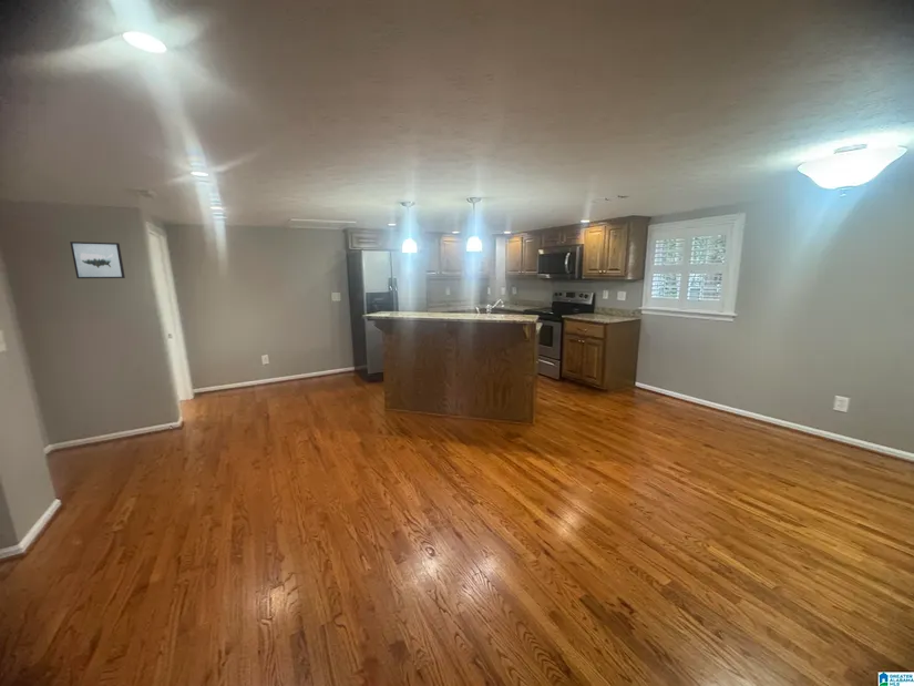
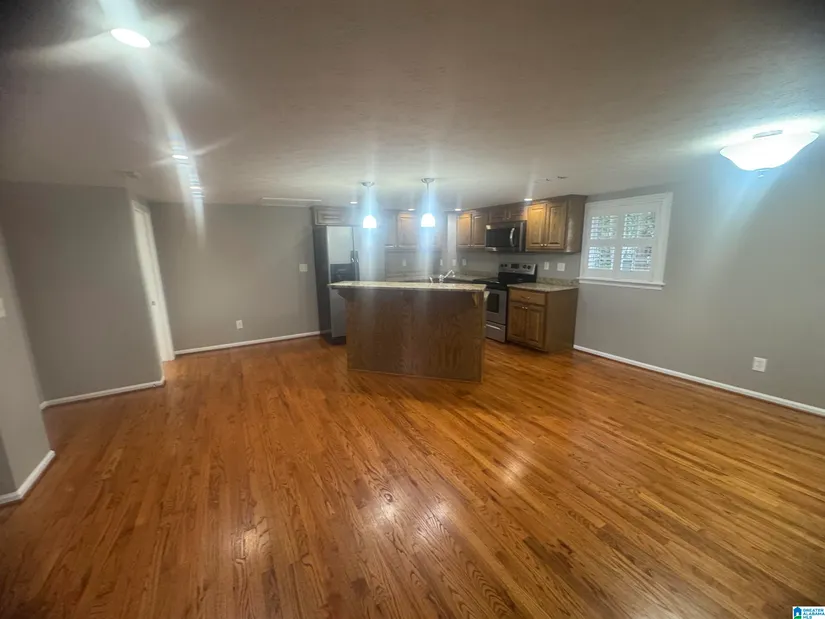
- wall art (97, 260)
